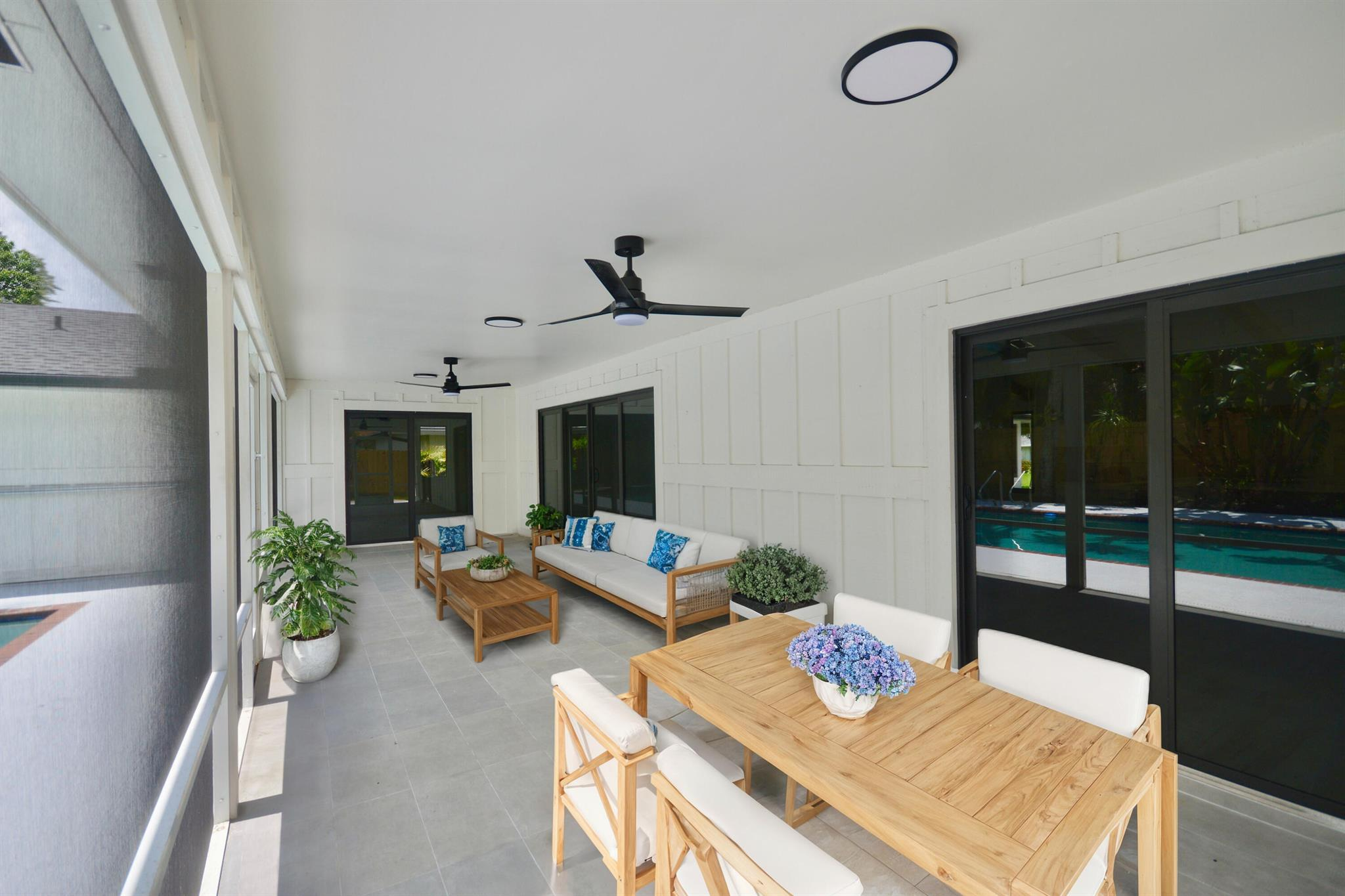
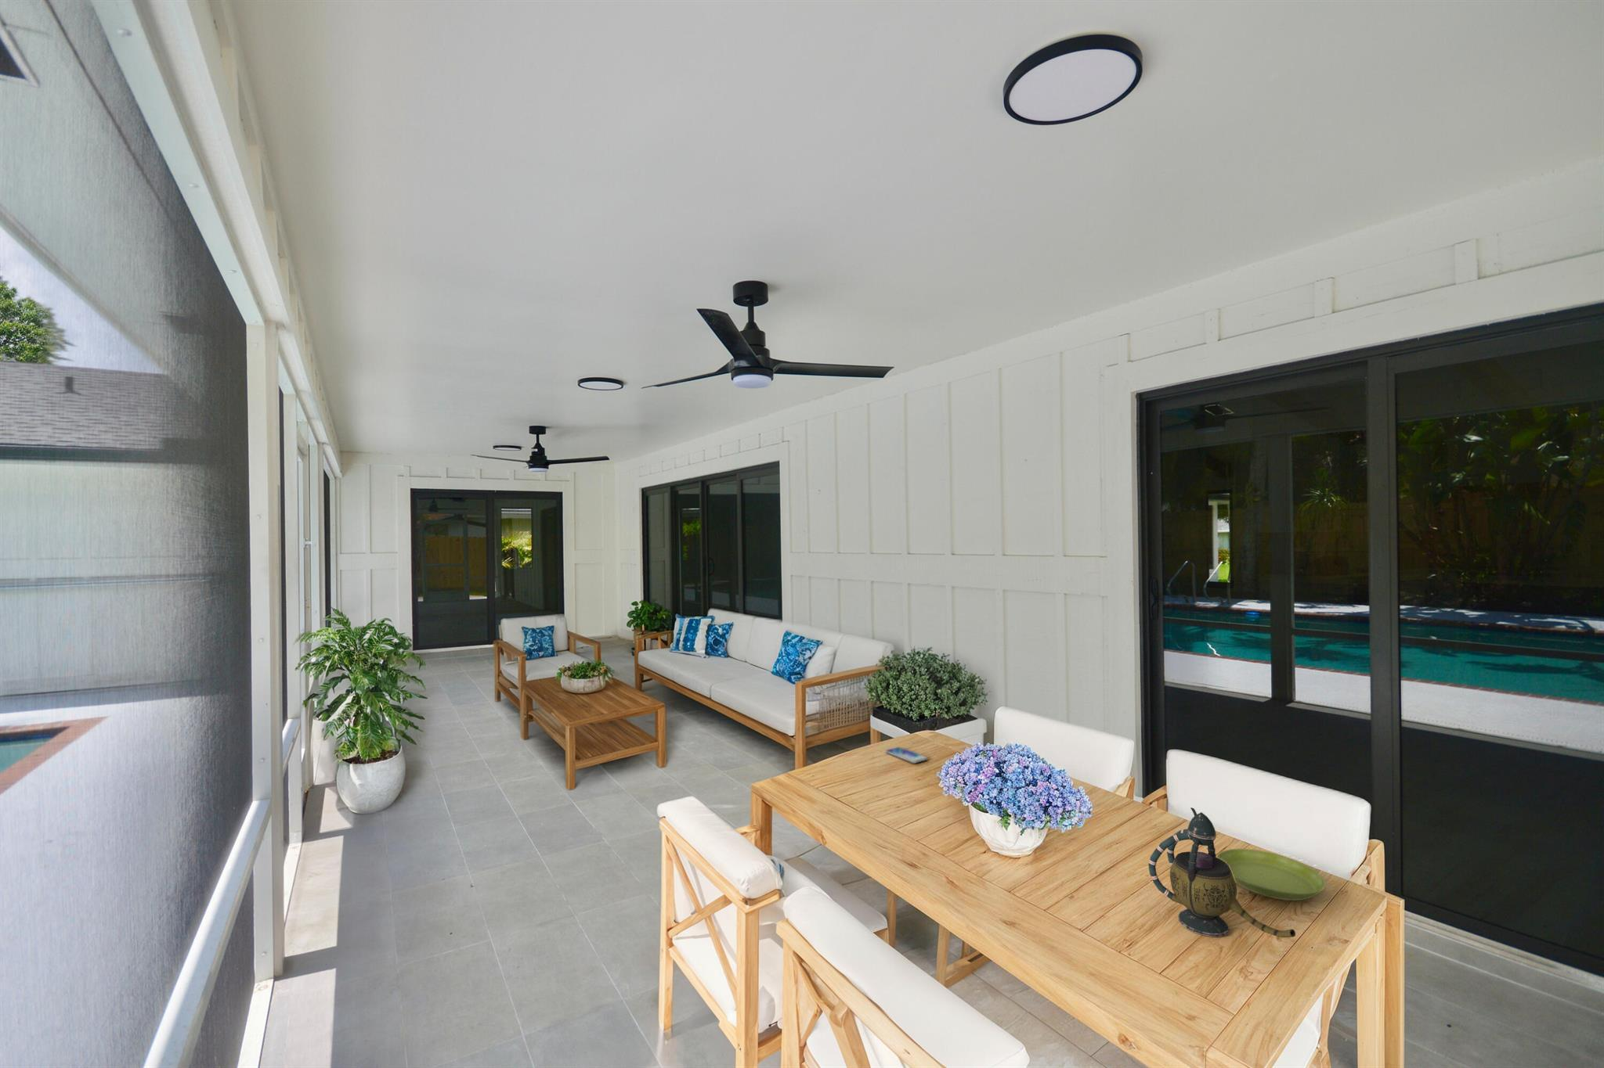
+ saucer (1269, 876)
+ smartphone (906, 755)
+ teapot (1221, 874)
